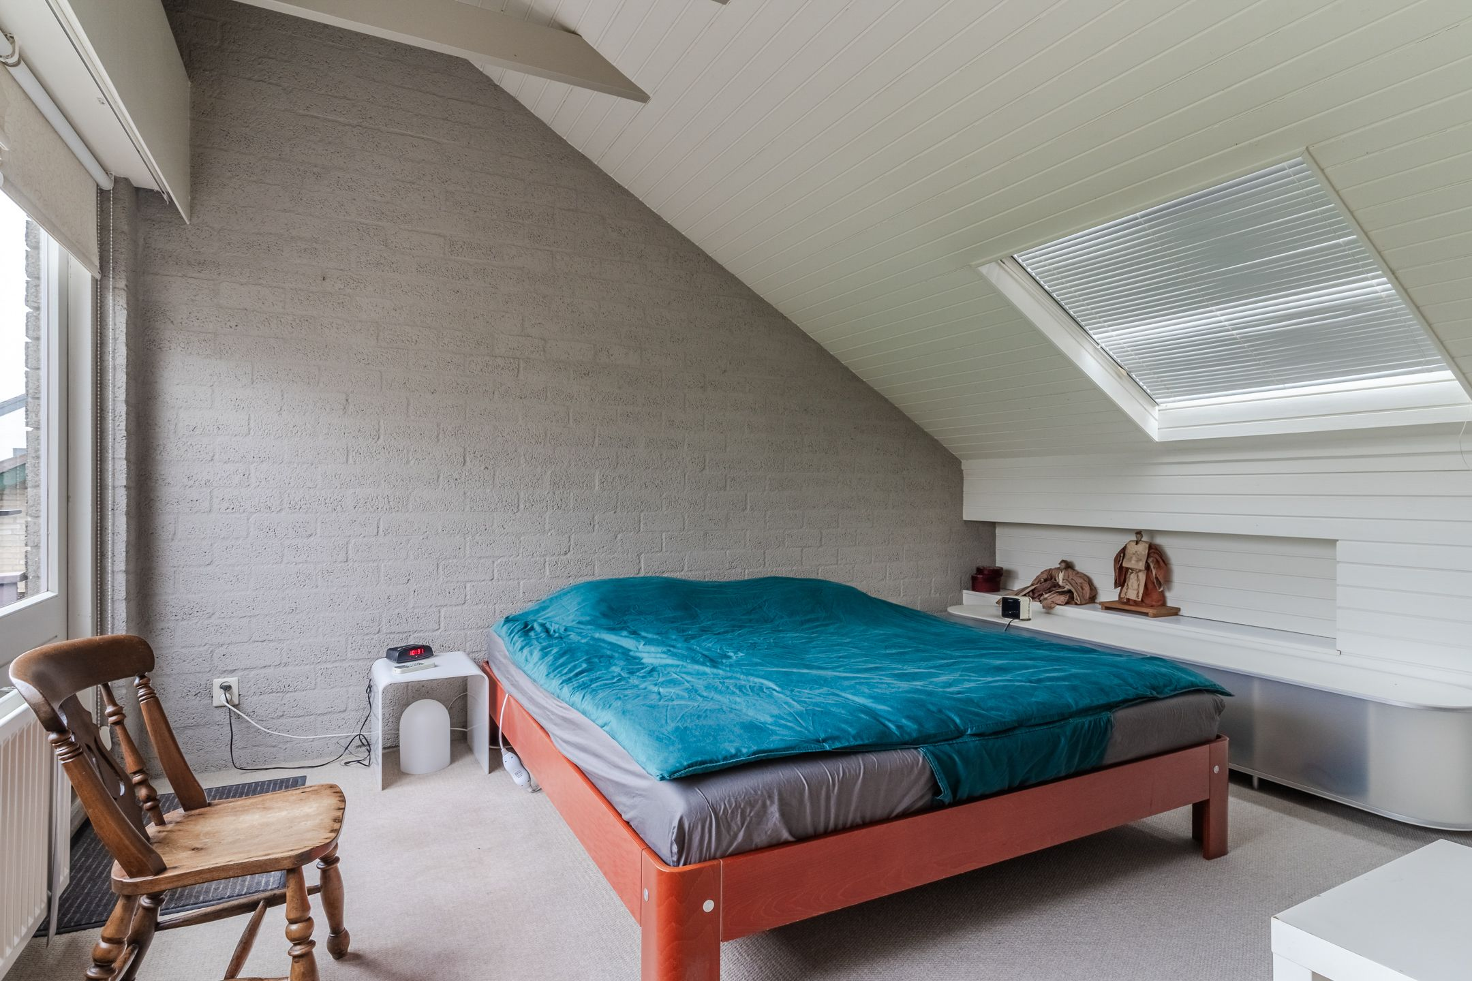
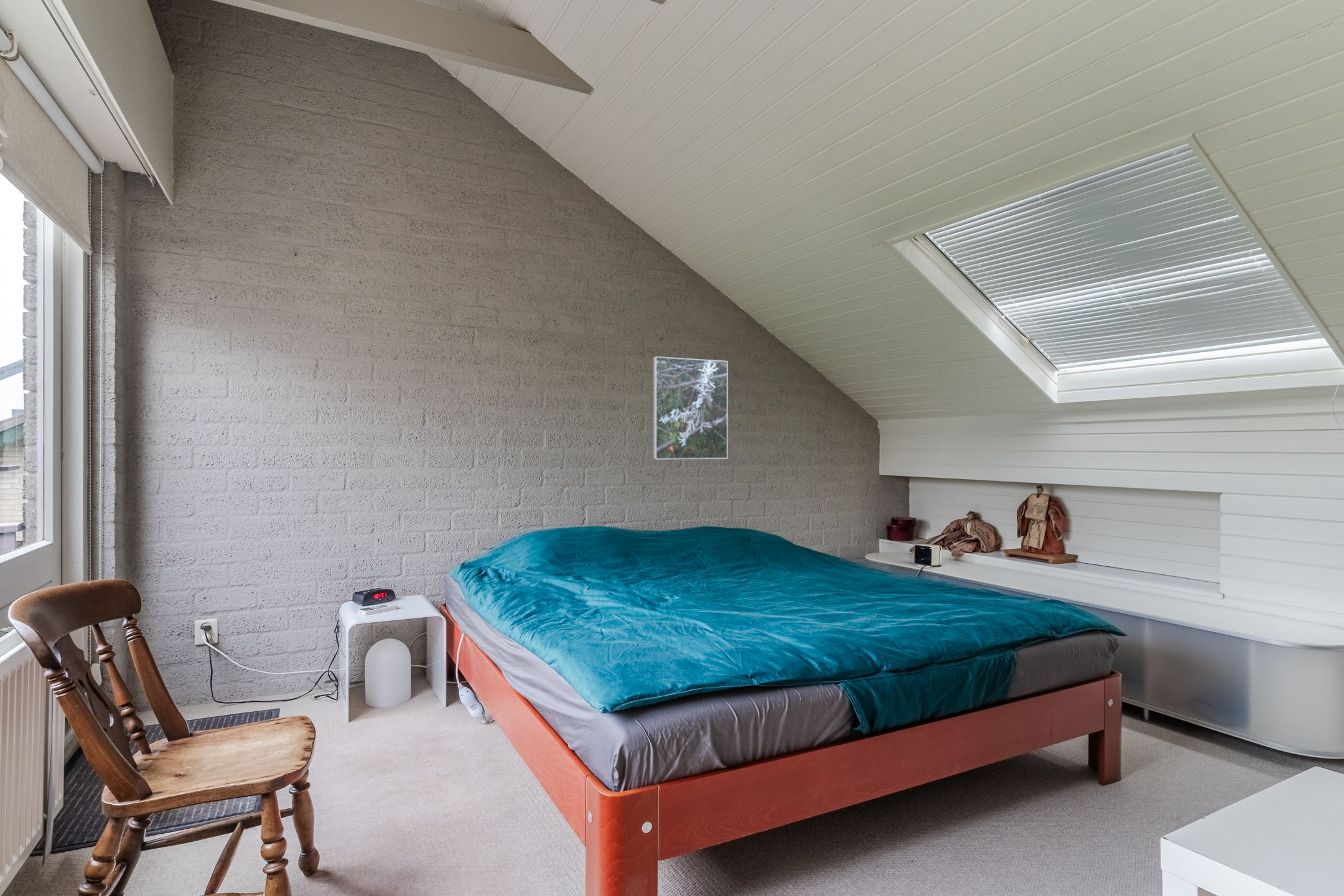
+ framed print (691, 409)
